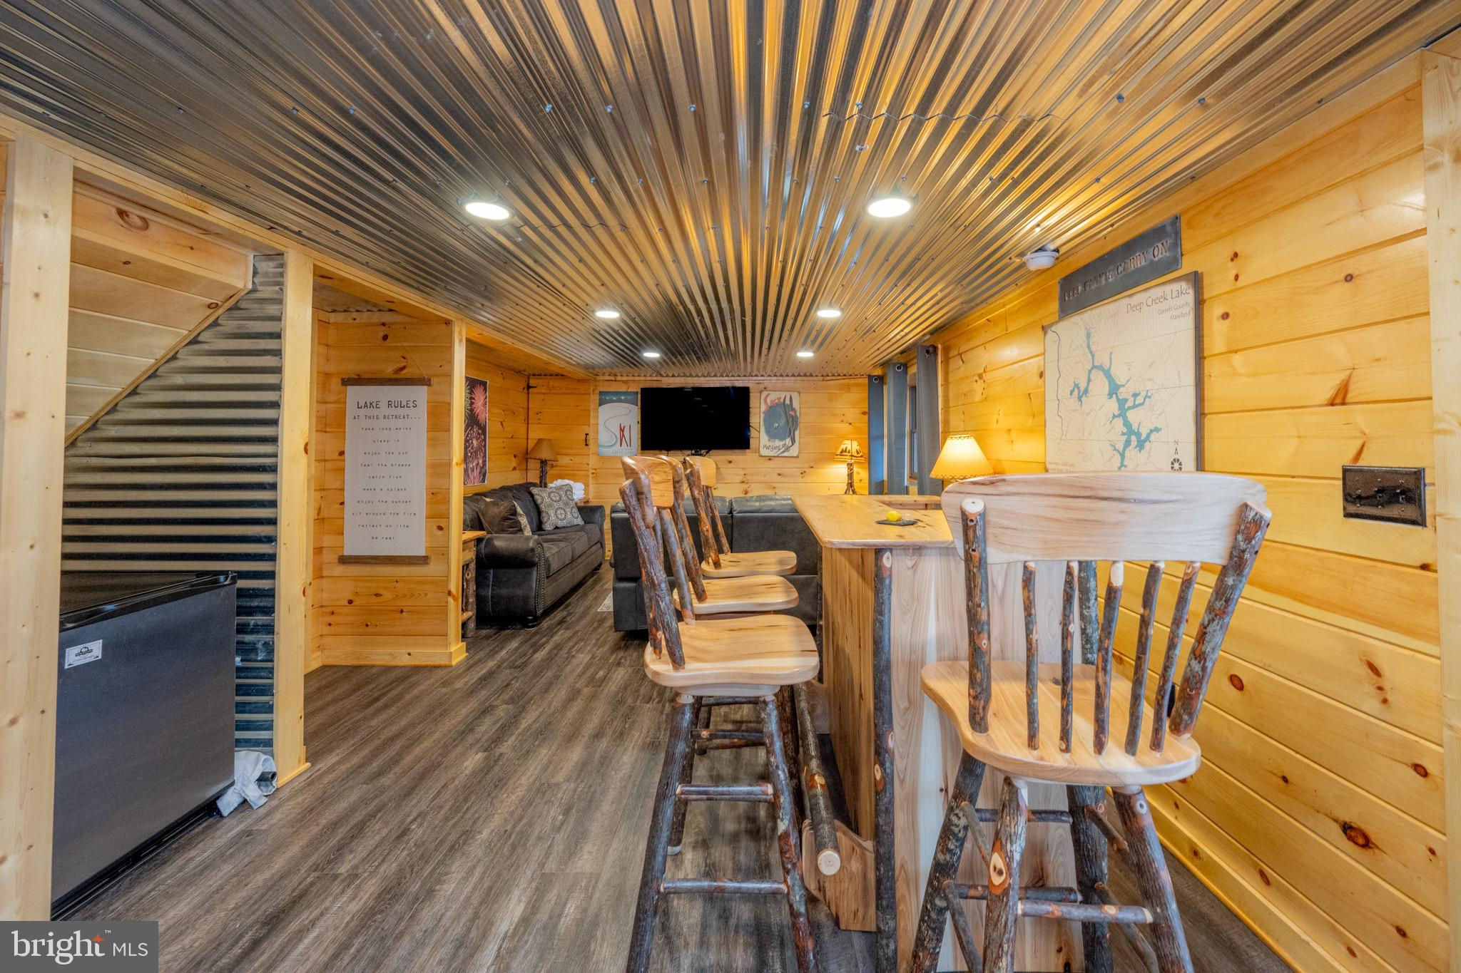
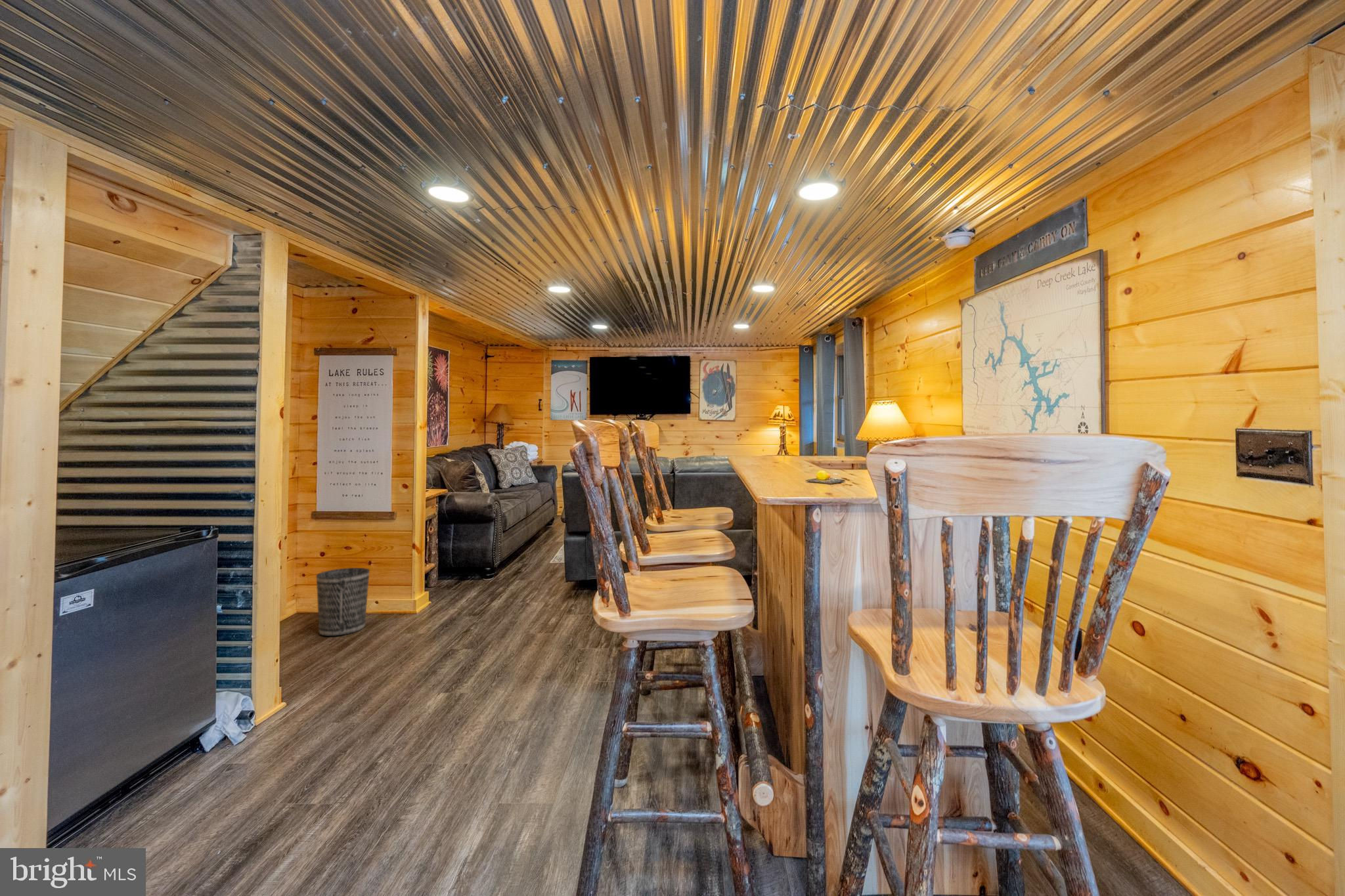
+ wastebasket (343, 601)
